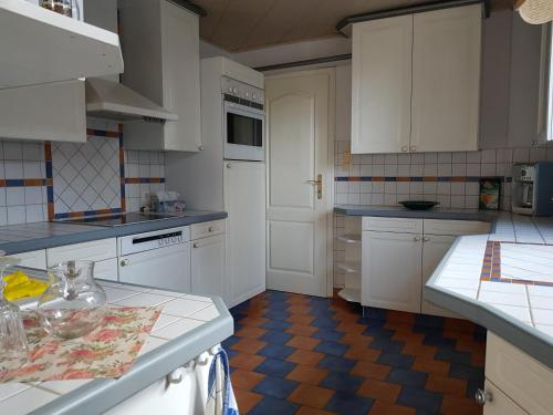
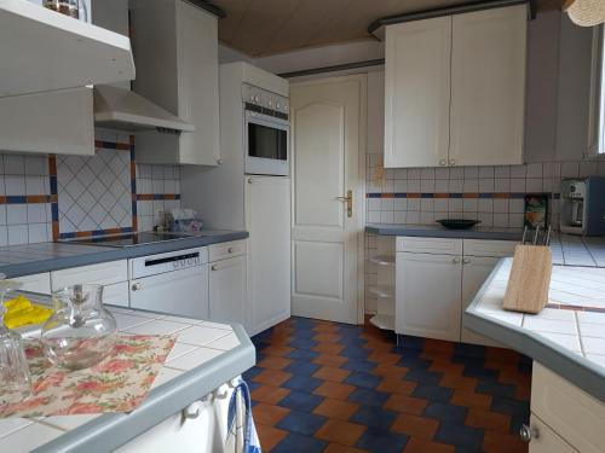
+ knife block (530, 265)
